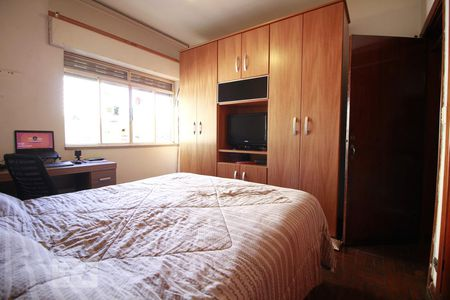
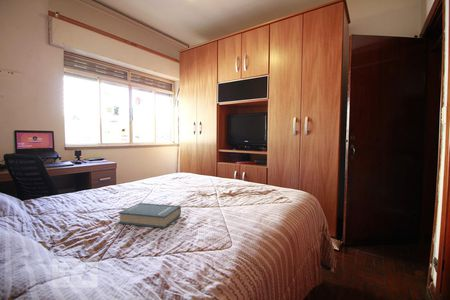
+ book (151, 213)
